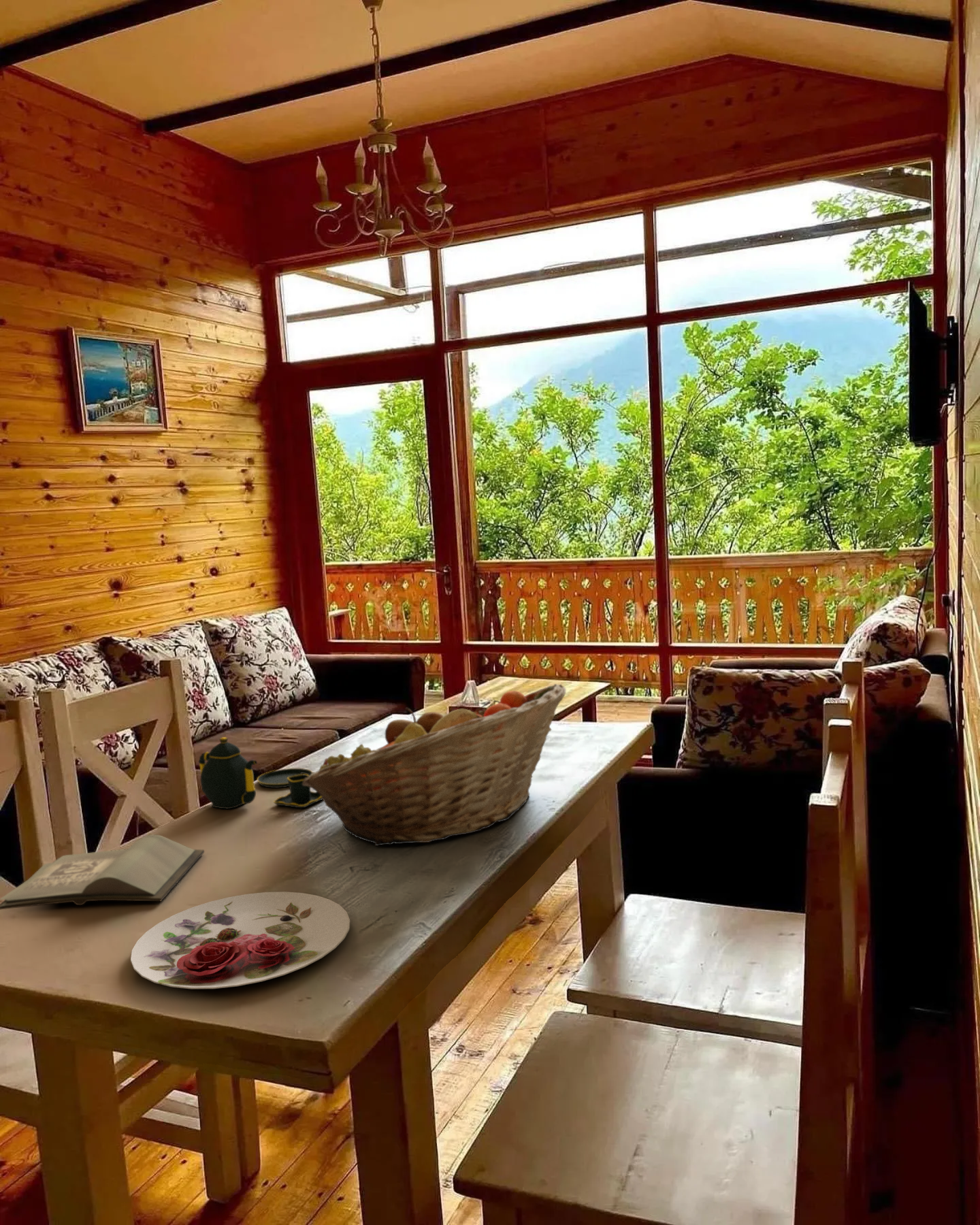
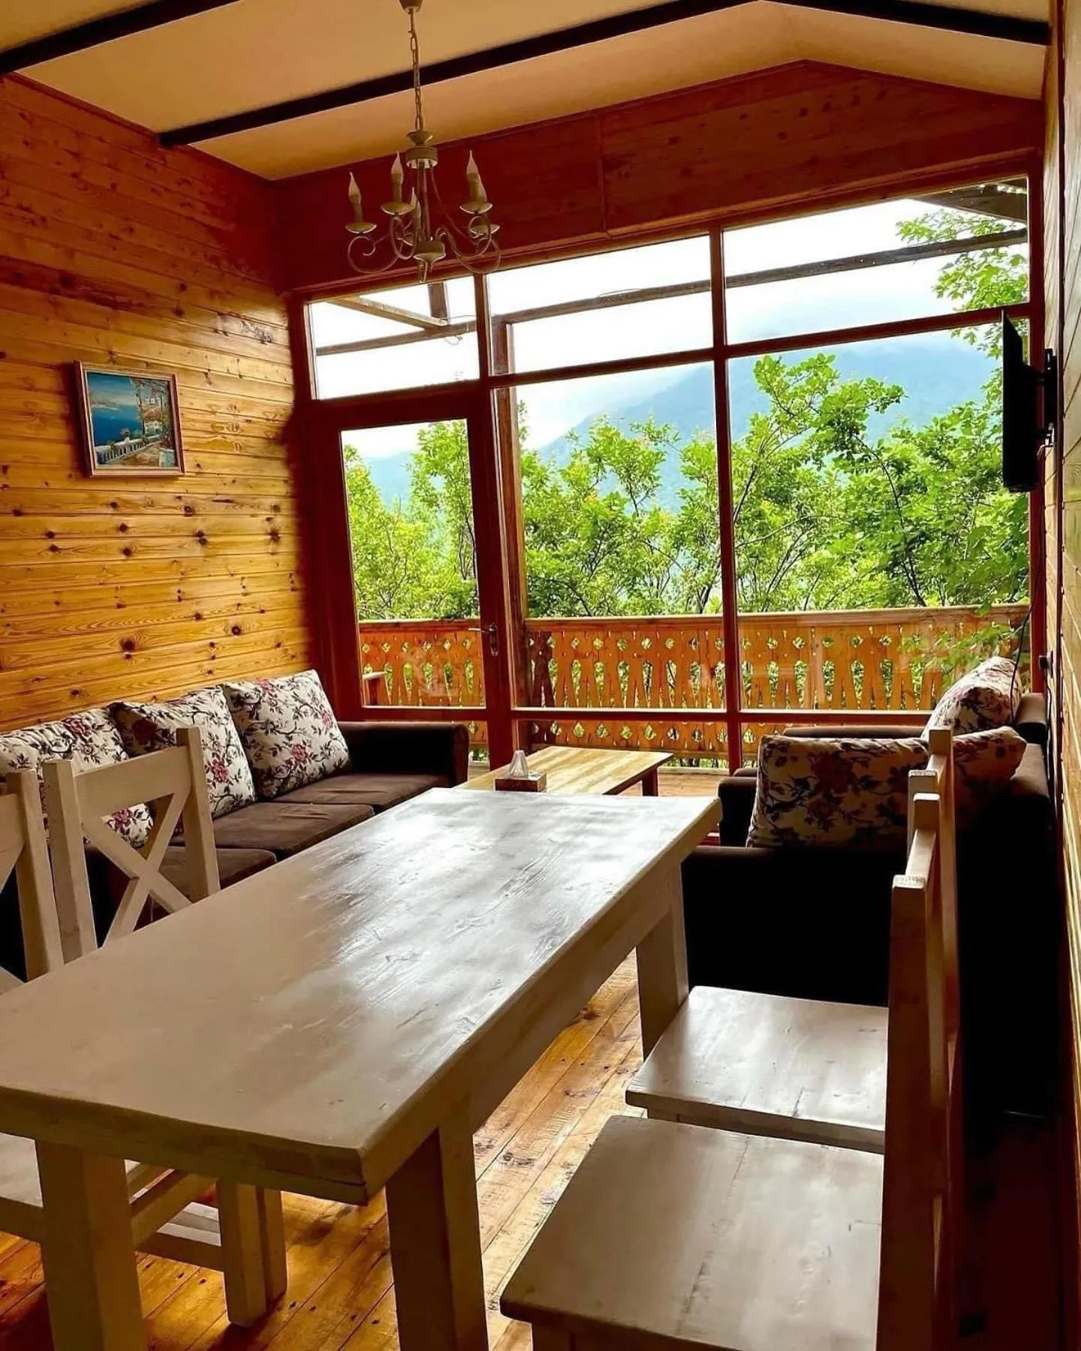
- teapot (278, 770)
- hardback book (101, 868)
- plate (243, 934)
- fruit basket (443, 754)
